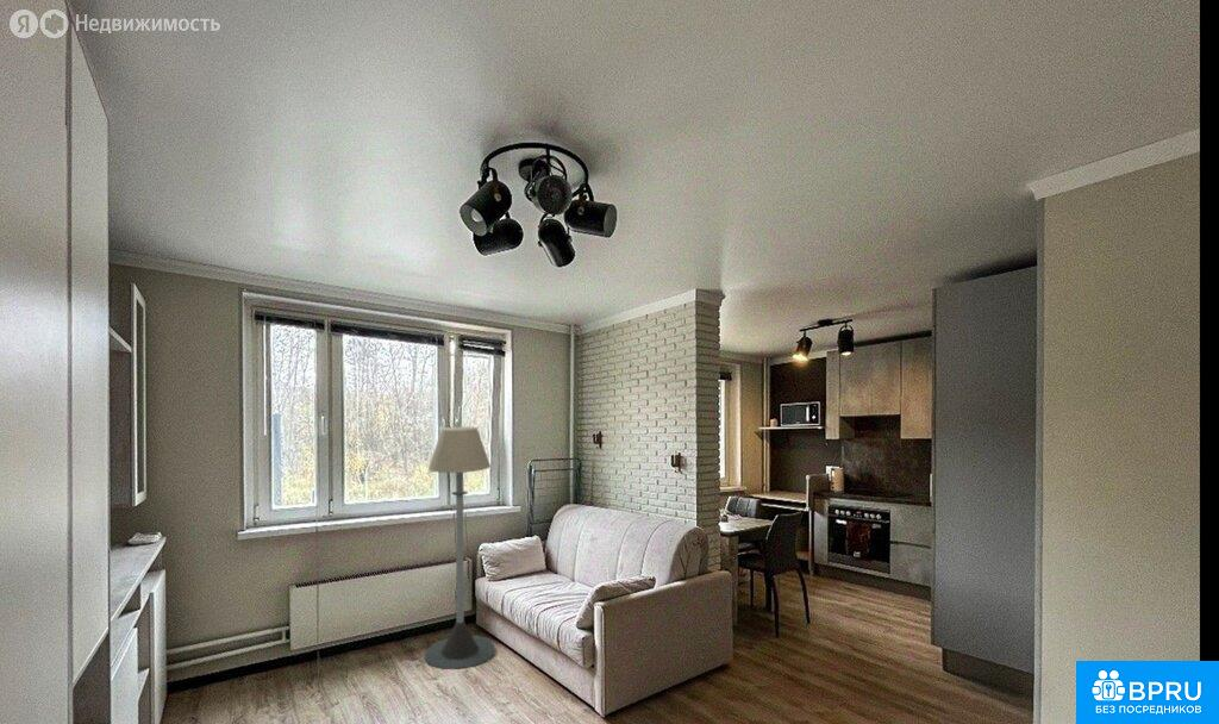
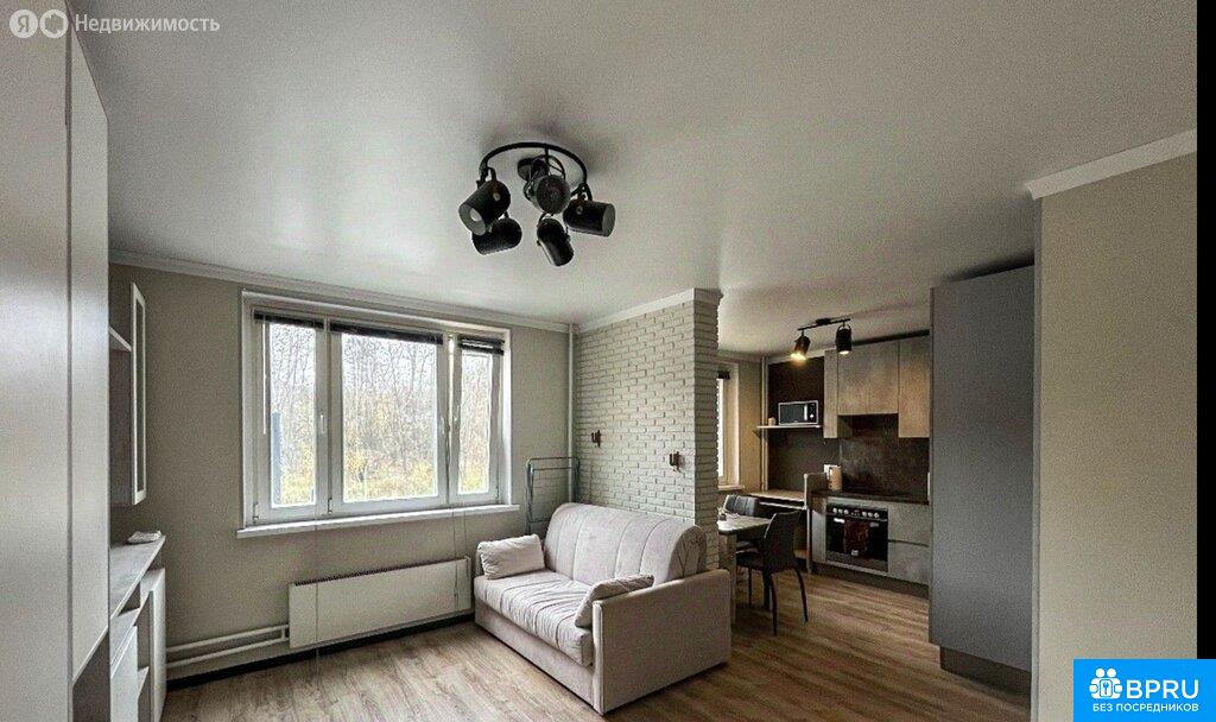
- floor lamp (460, 541)
